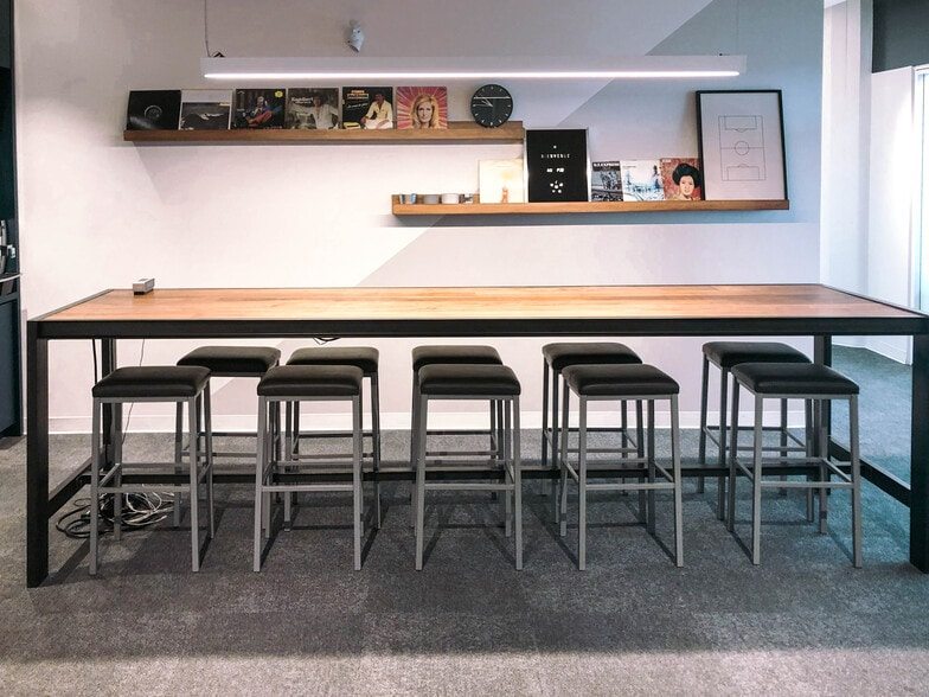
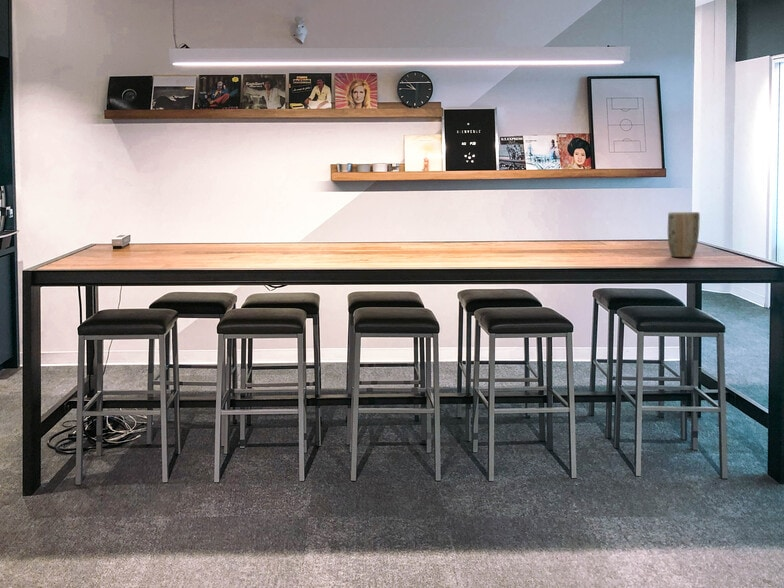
+ plant pot (683, 234)
